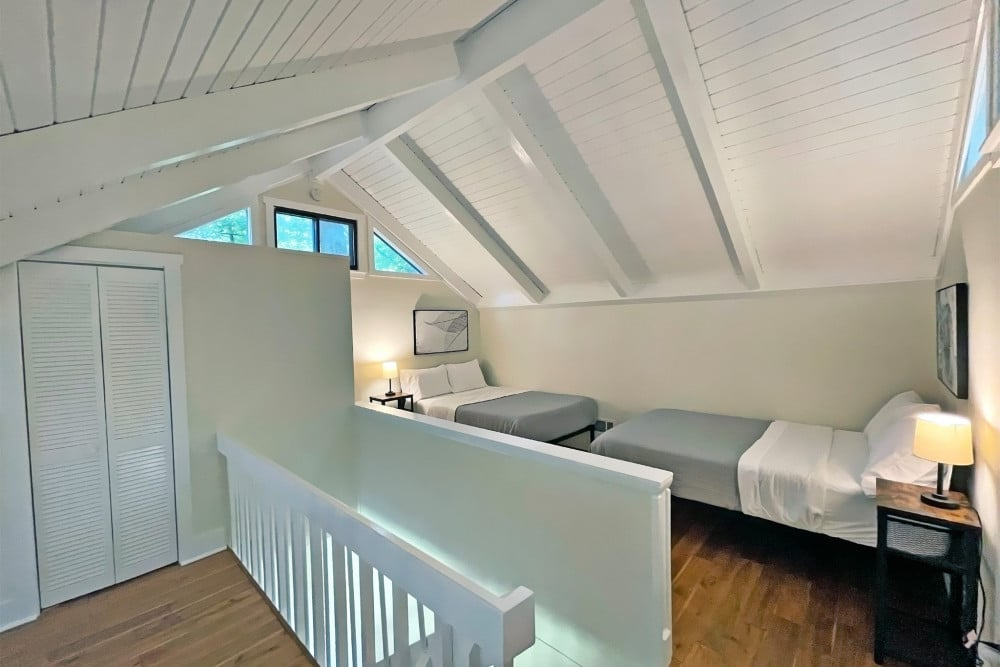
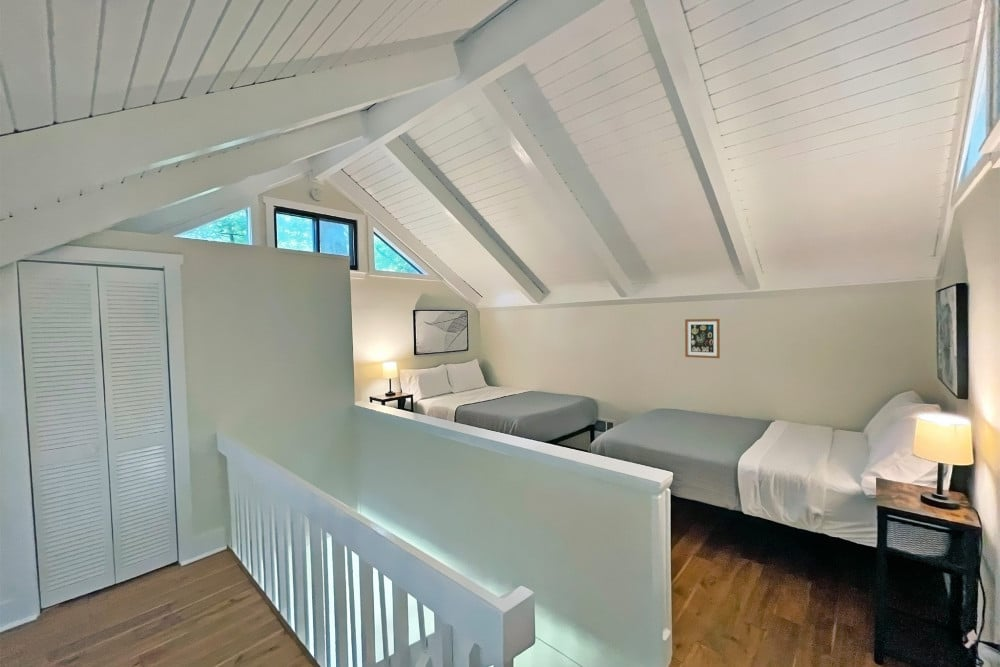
+ wall art (701, 338)
